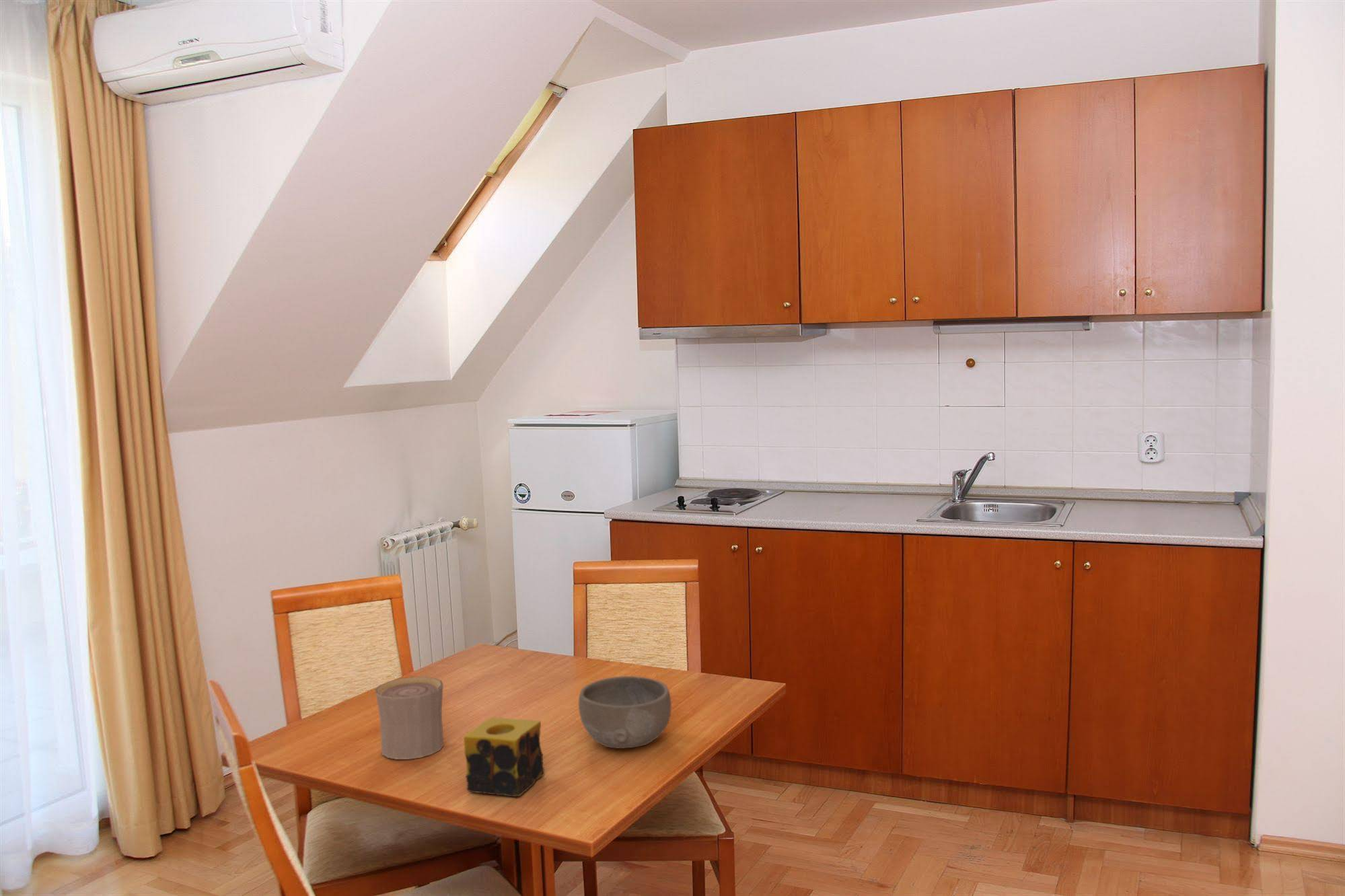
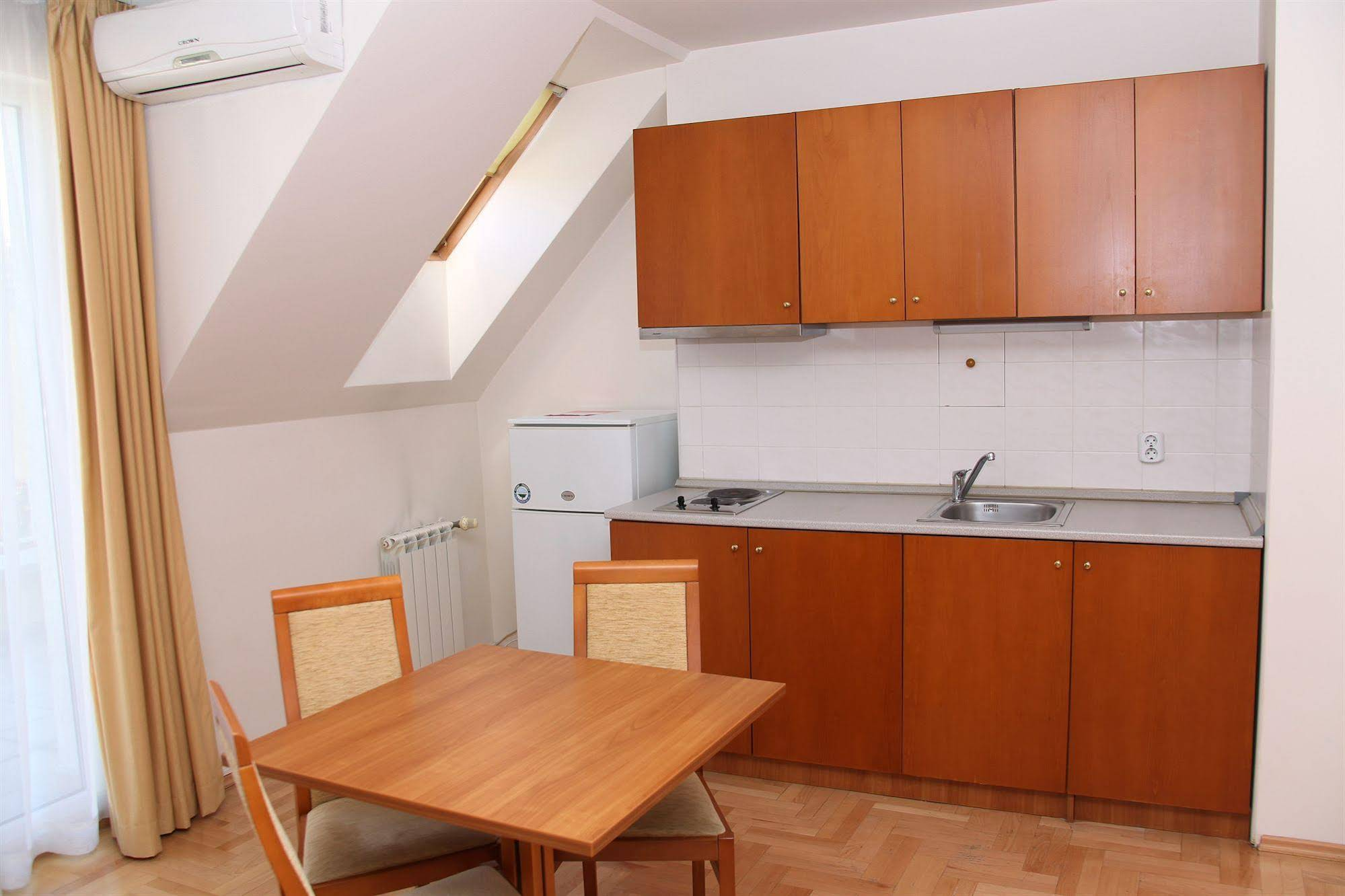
- cup (410, 717)
- bowl (624, 714)
- candle (505, 755)
